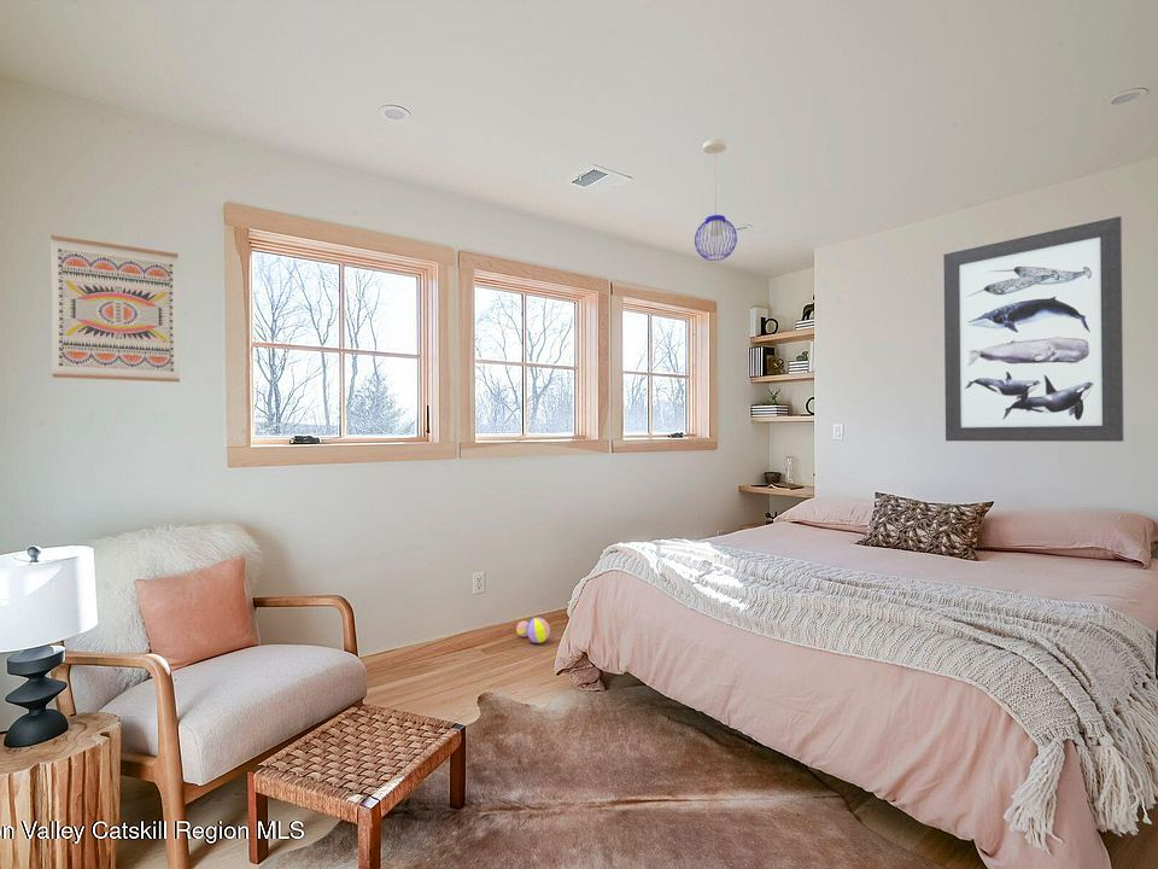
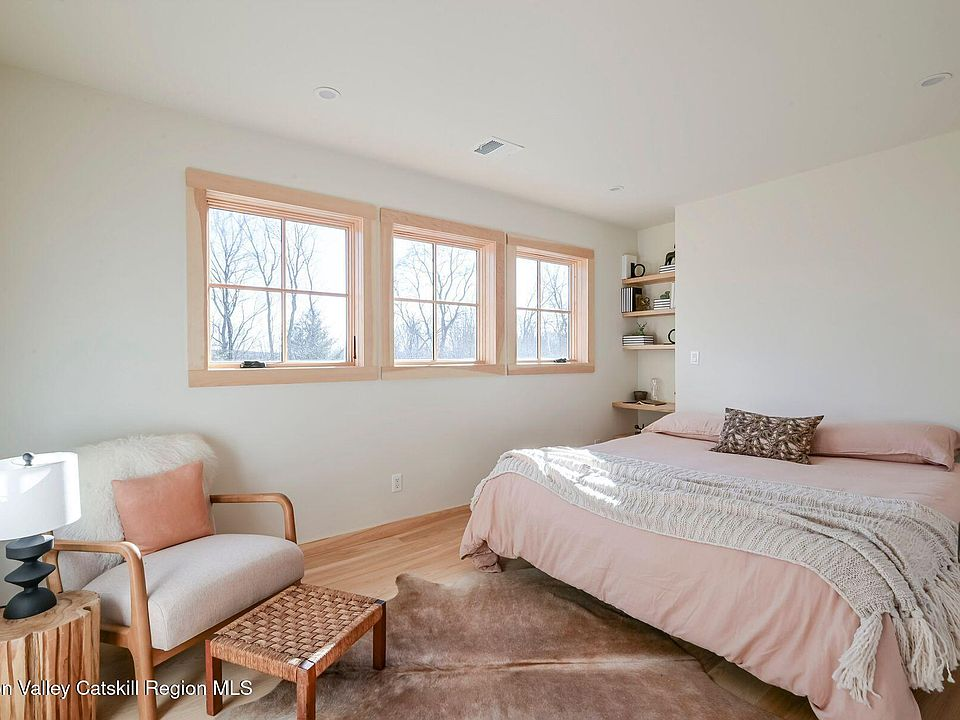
- wall art (118, 313)
- wall art (1025, 339)
- ball (532, 628)
- pendant light (714, 200)
